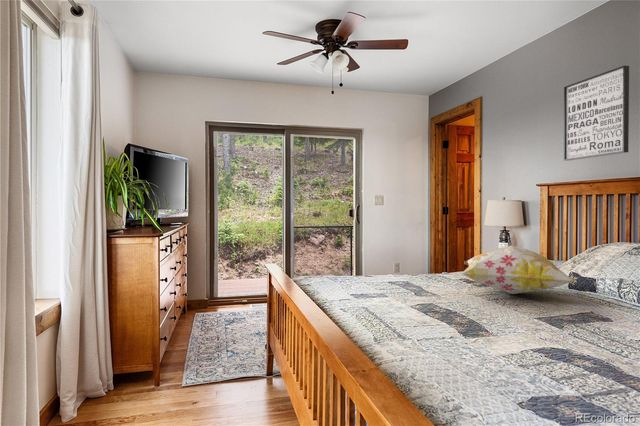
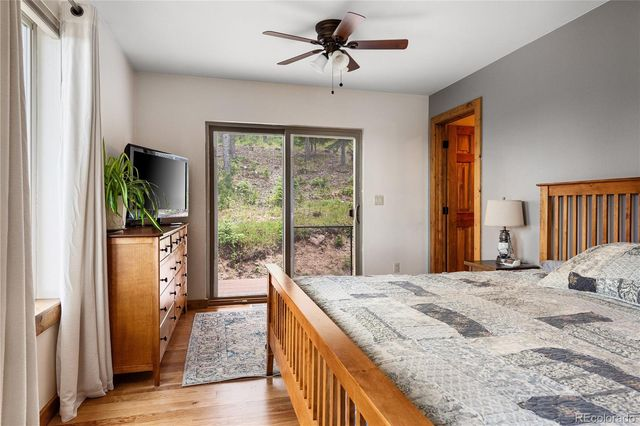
- decorative pillow (511, 269)
- wall art (593, 117)
